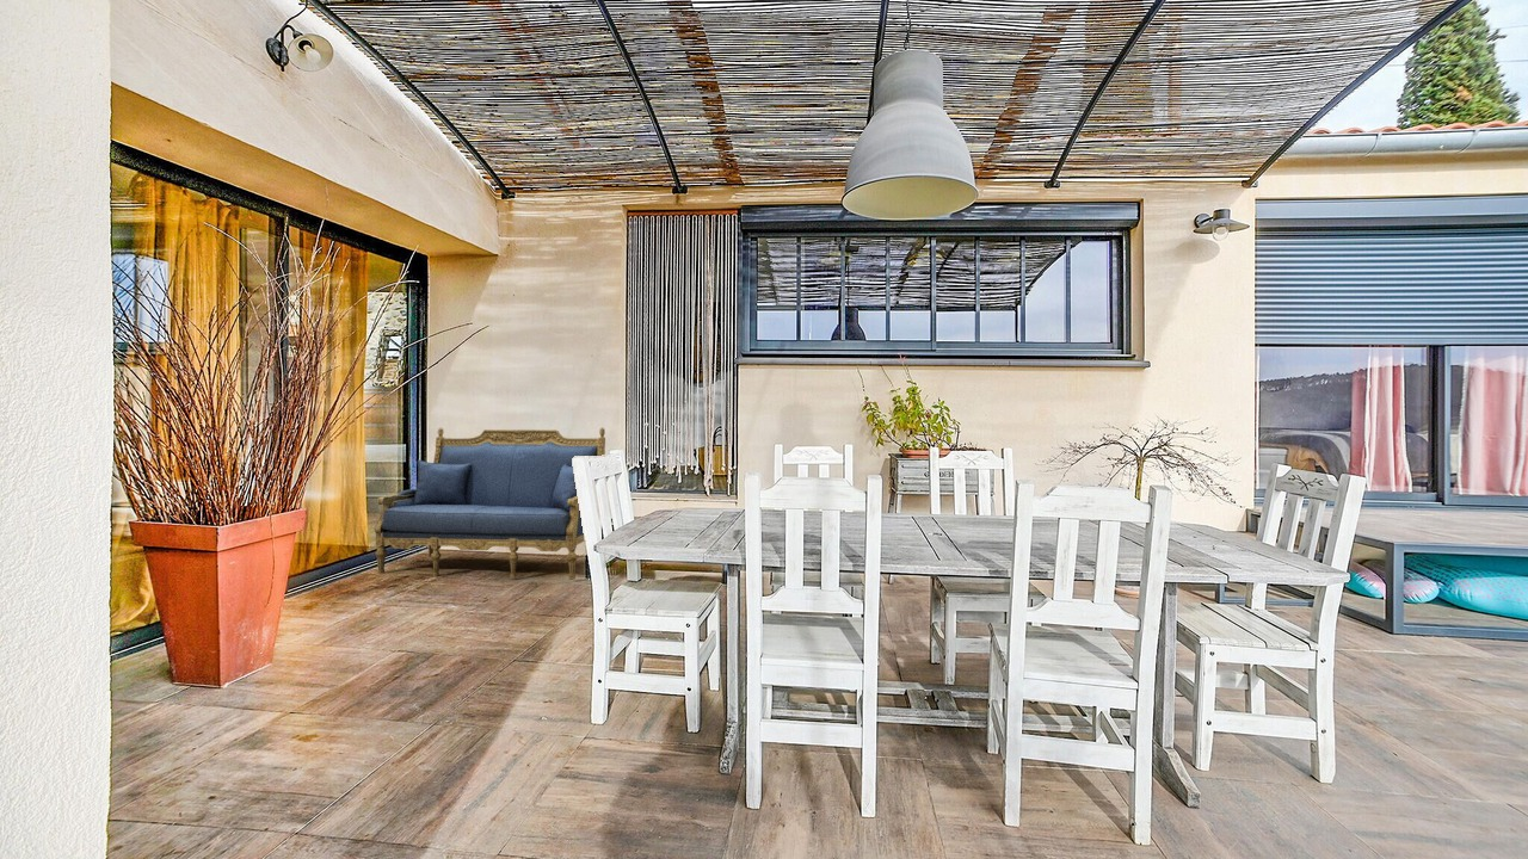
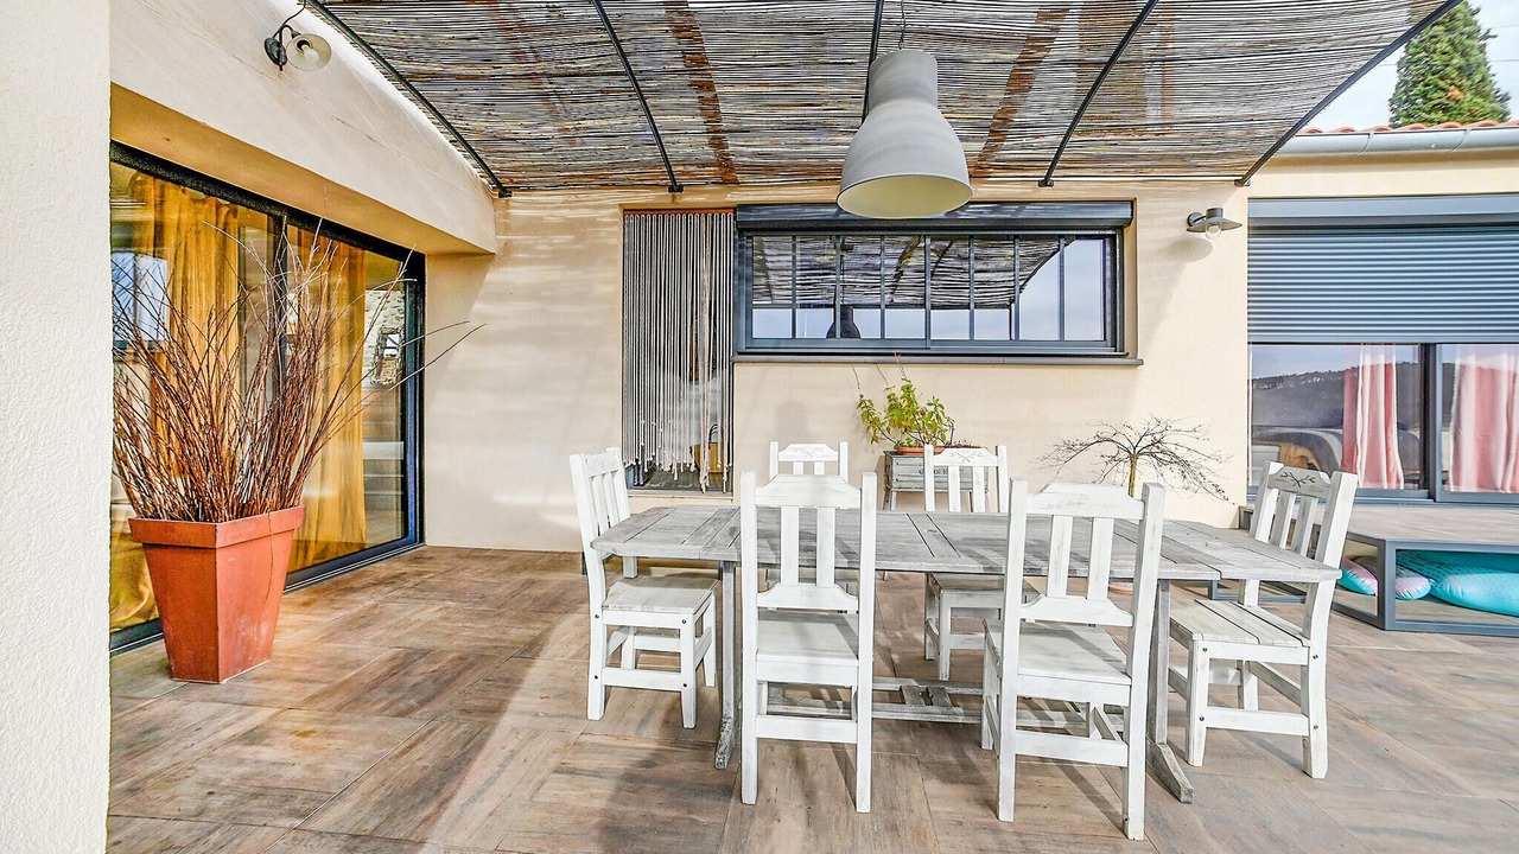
- settee (498, 496)
